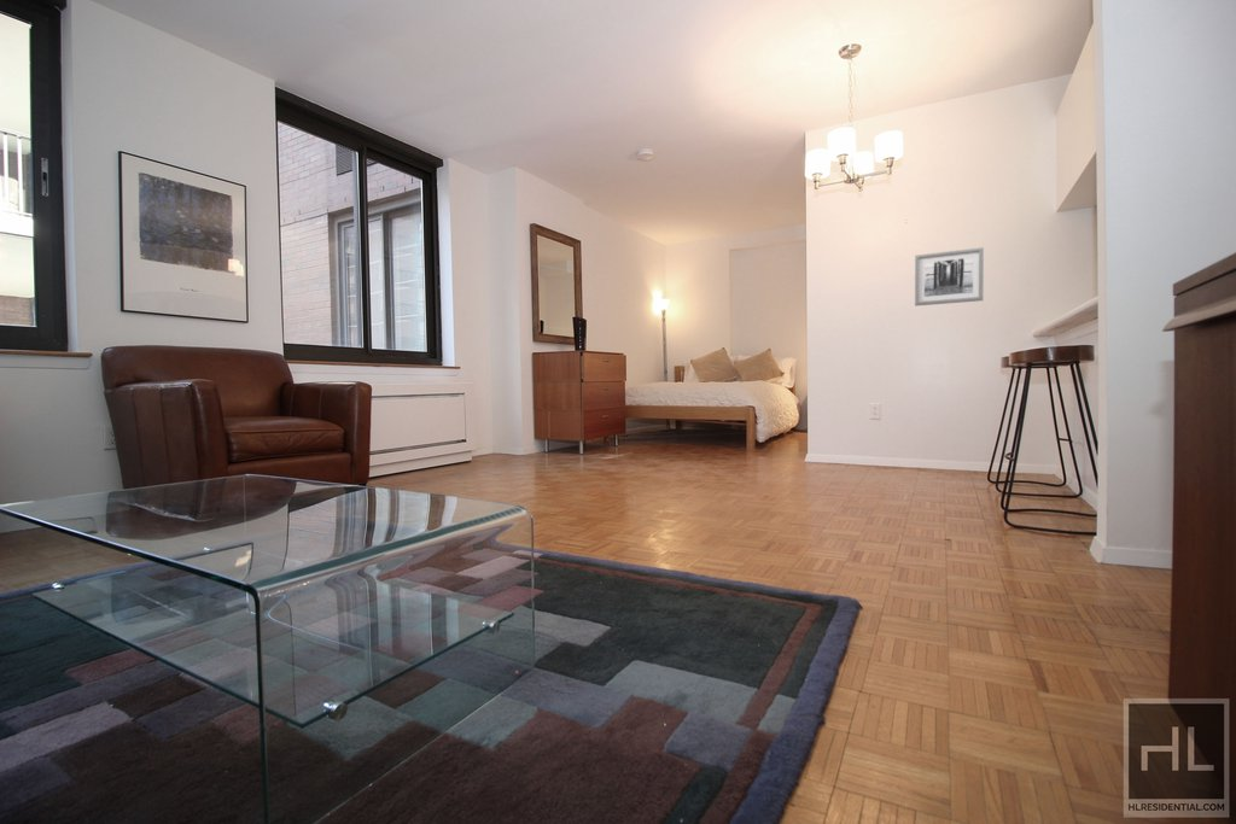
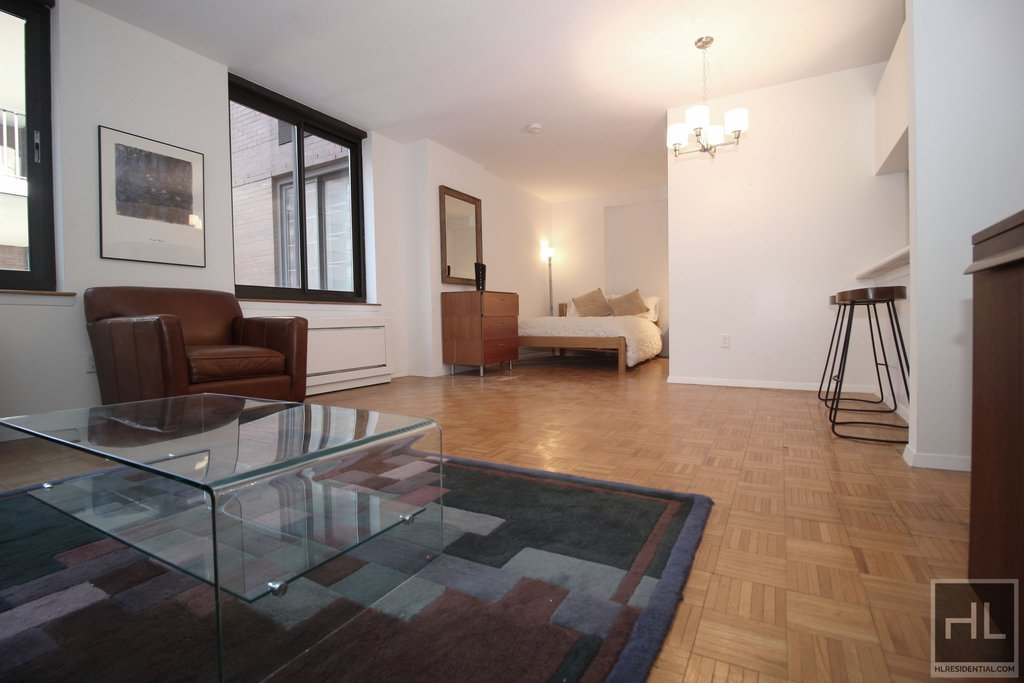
- wall art (948, 277)
